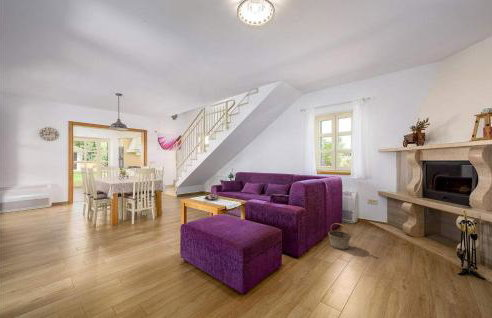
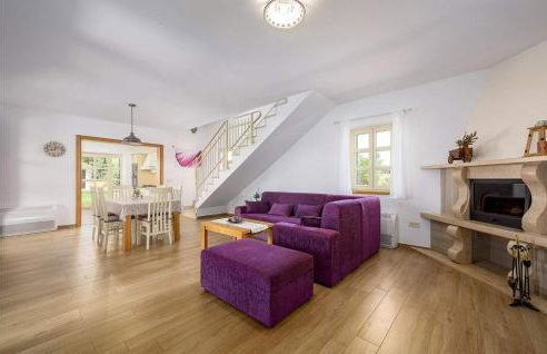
- basket (339, 235)
